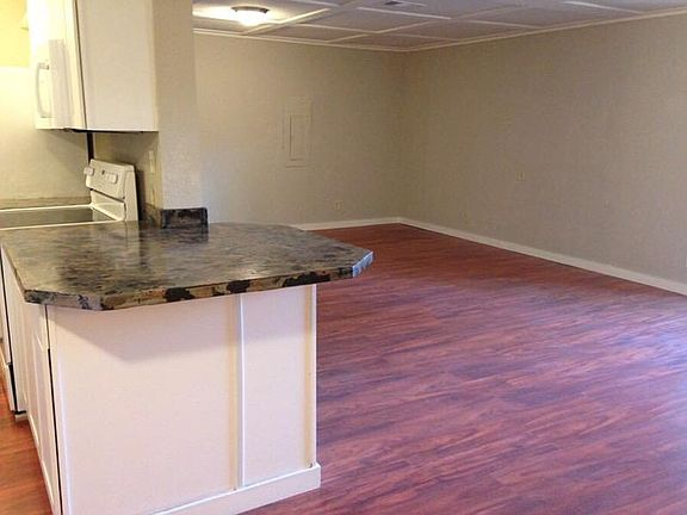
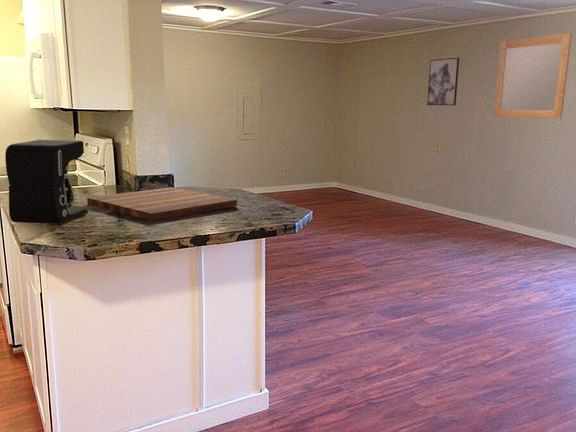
+ cutting board (162, 201)
+ wall art (442, 82)
+ coffee maker (51, 180)
+ home mirror (529, 78)
